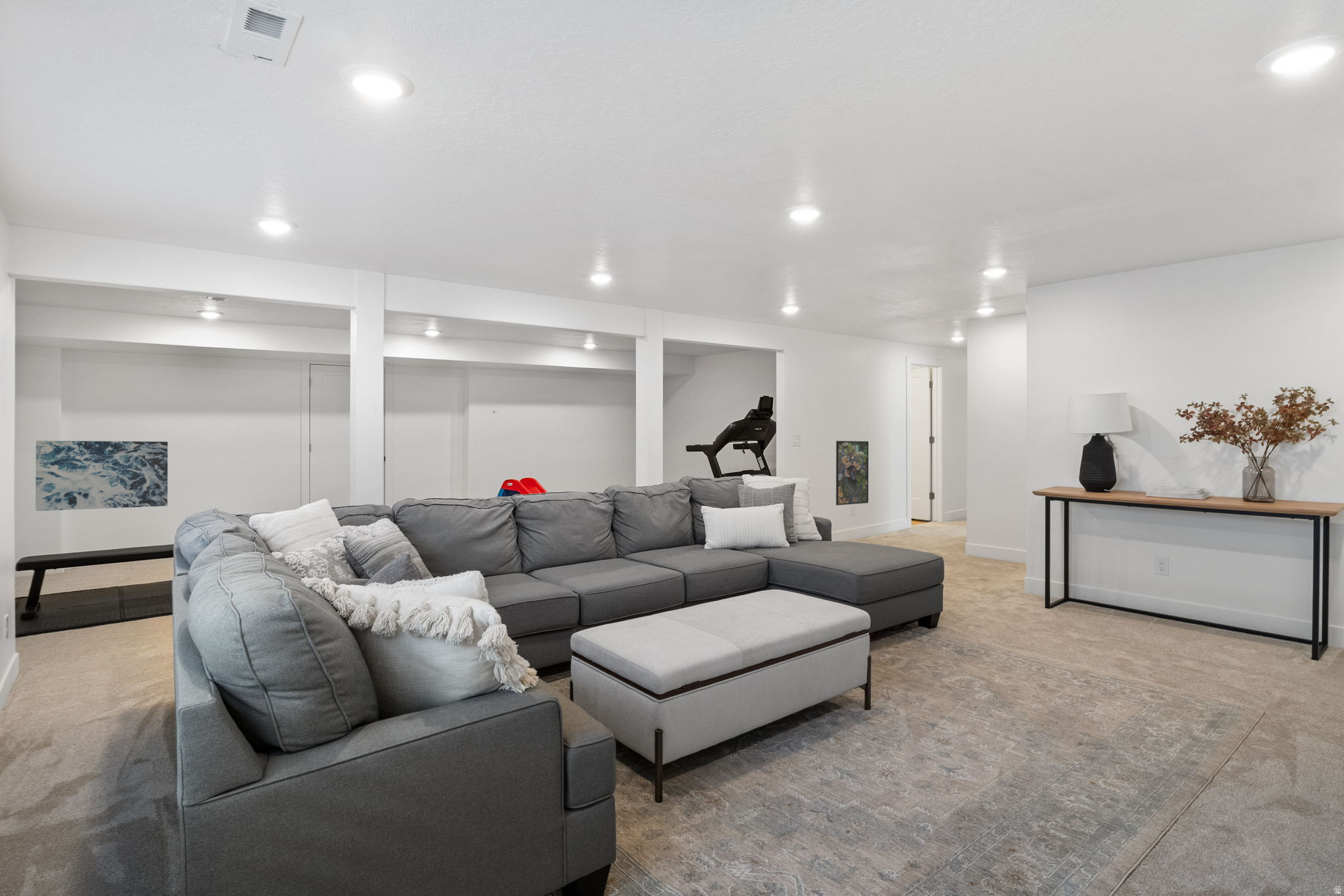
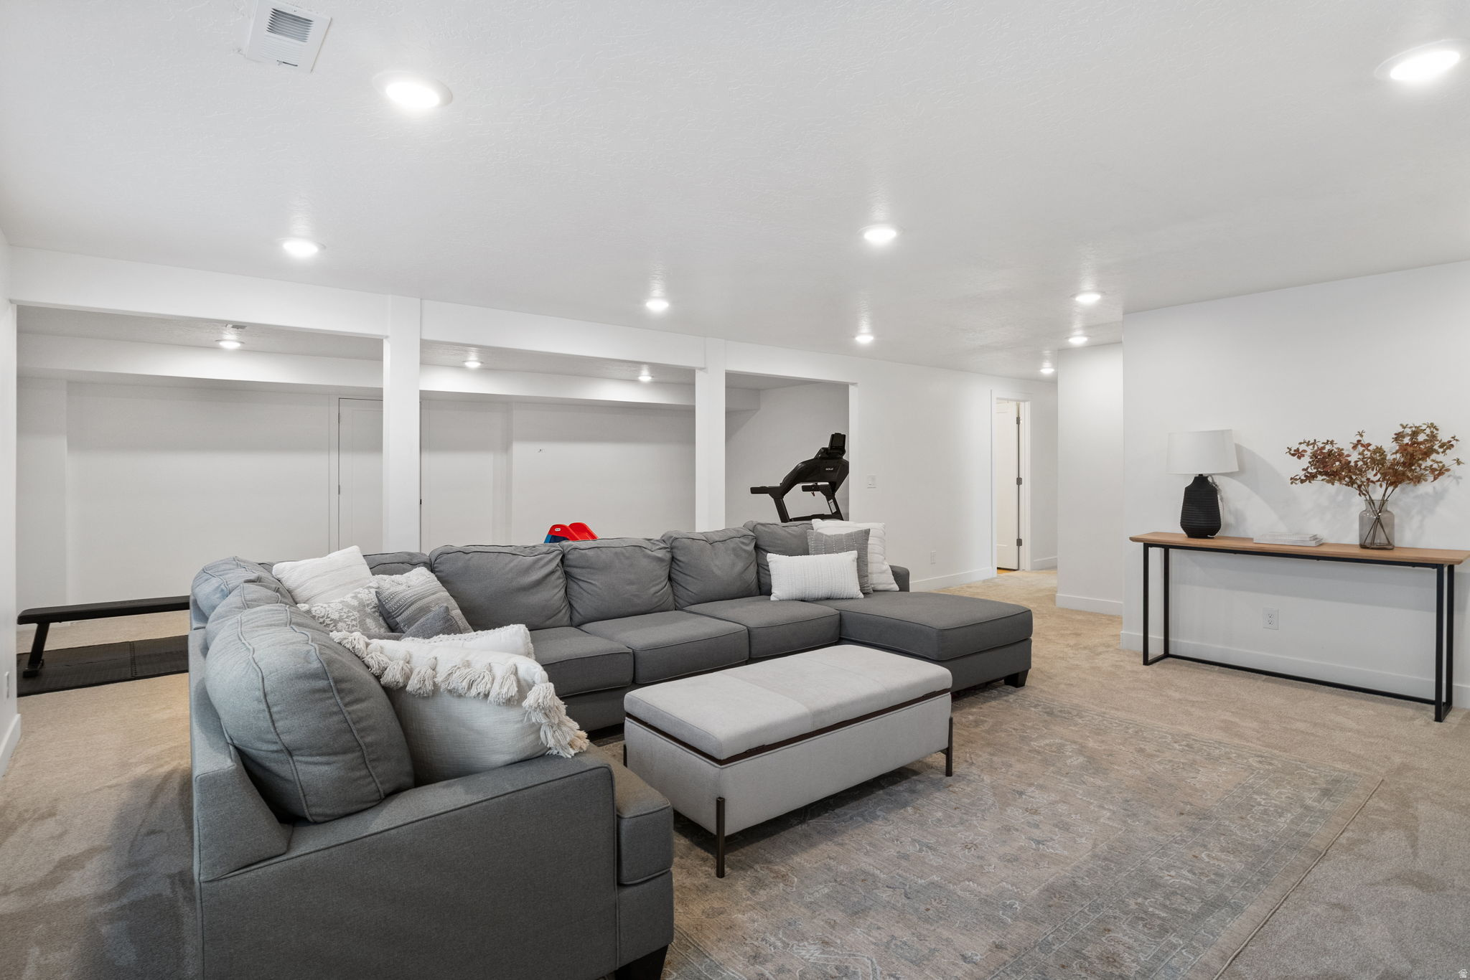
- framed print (852, 472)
- wall art (104, 474)
